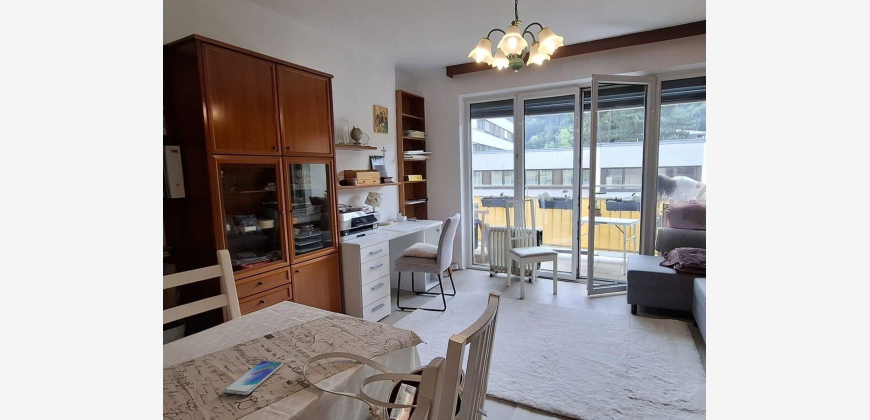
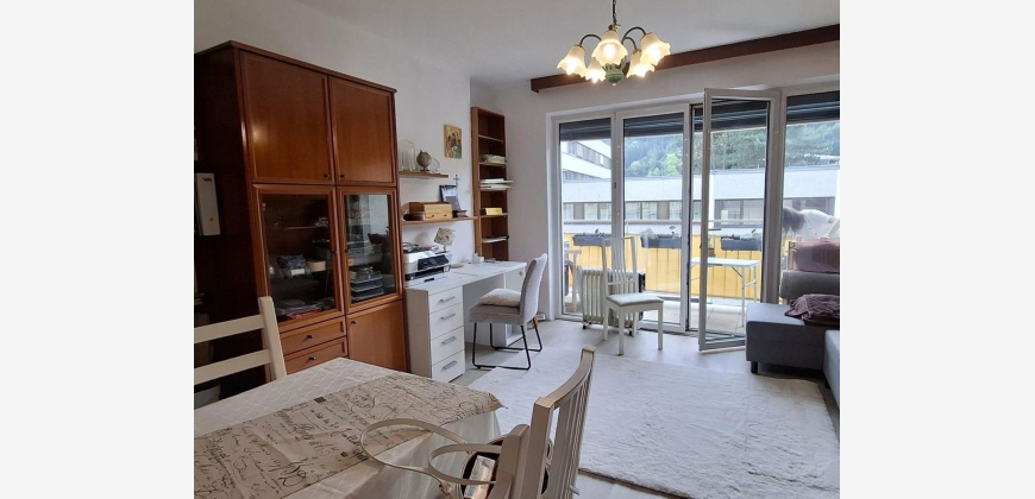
- smartphone (255, 376)
